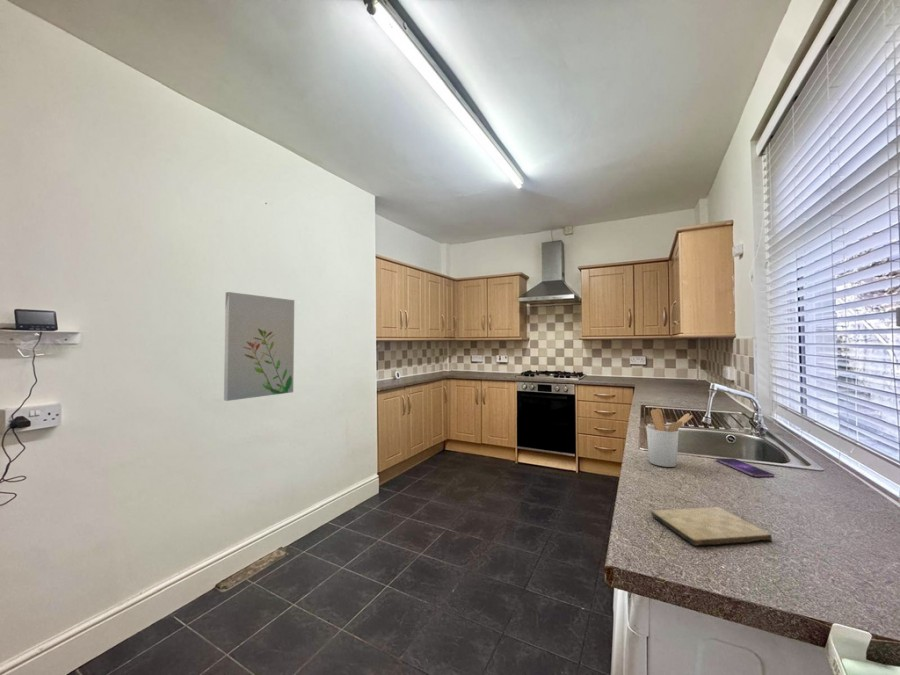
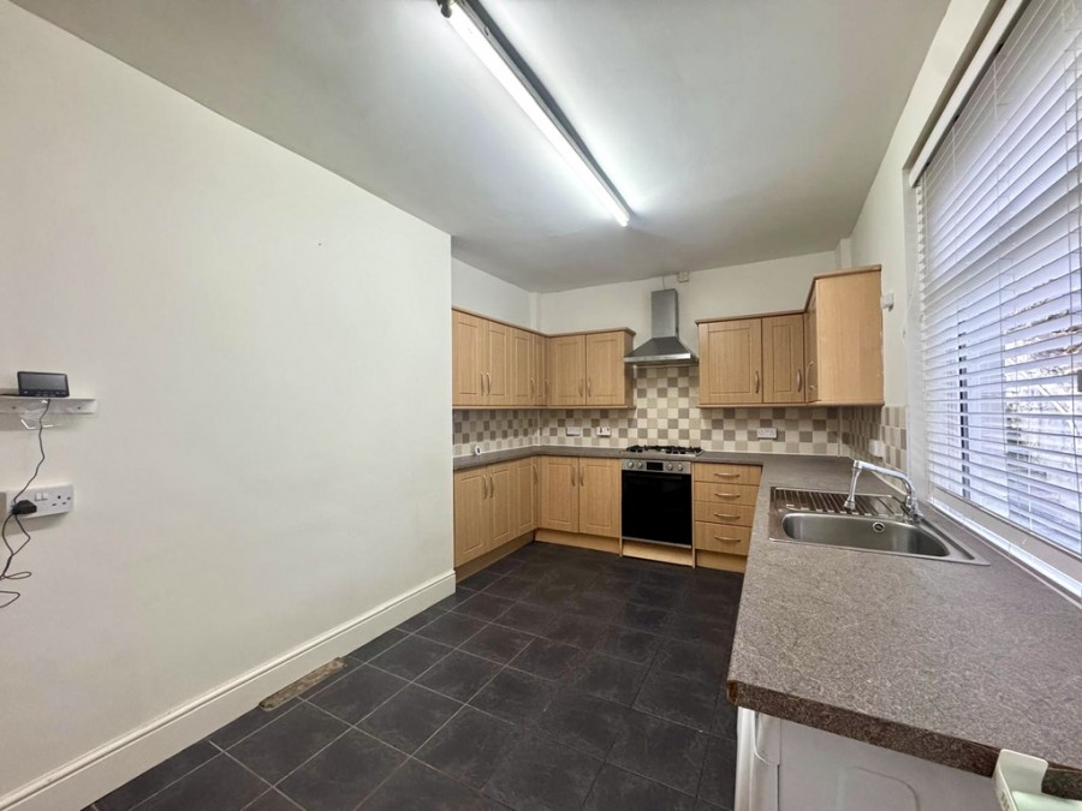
- cutting board (707, 524)
- smartphone (743, 466)
- wall art (262, 346)
- utensil holder (670, 437)
